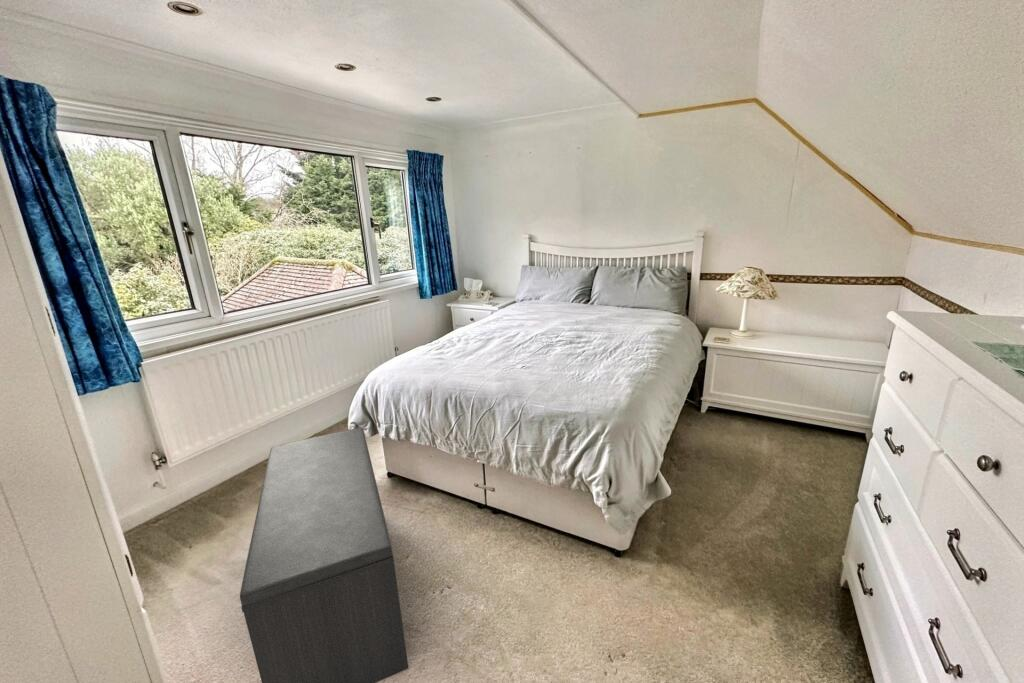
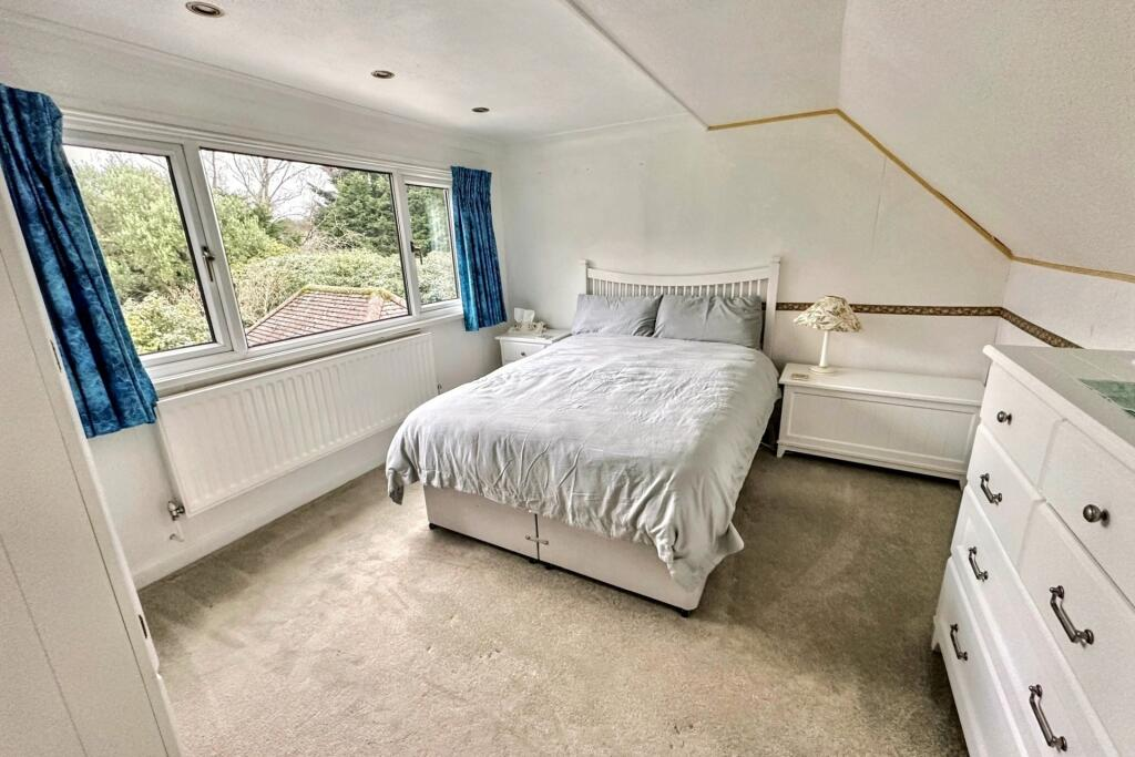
- bench (329, 540)
